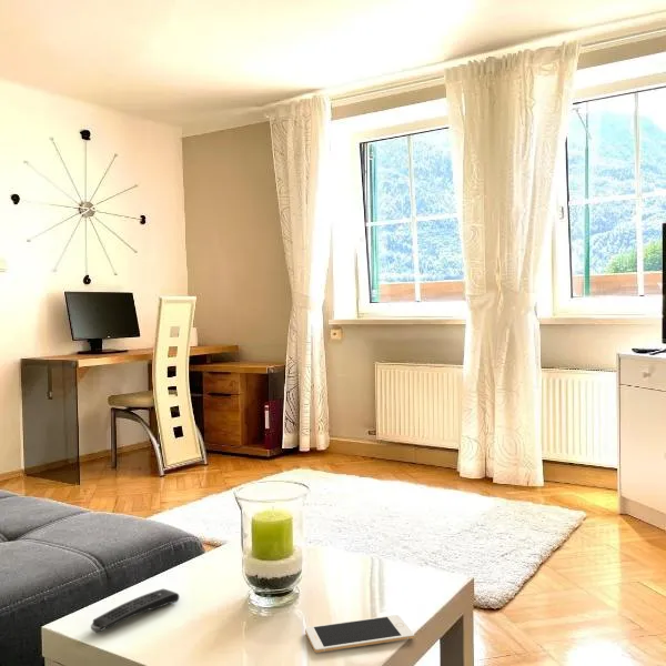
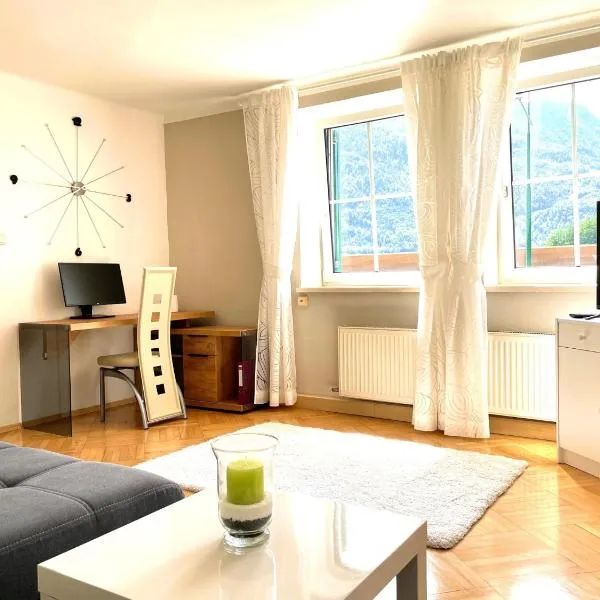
- cell phone (359, 633)
- remote control (134, 609)
